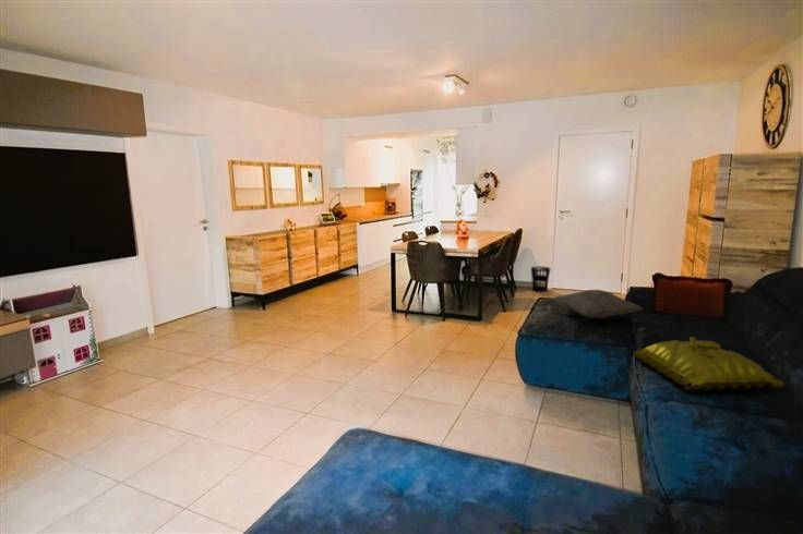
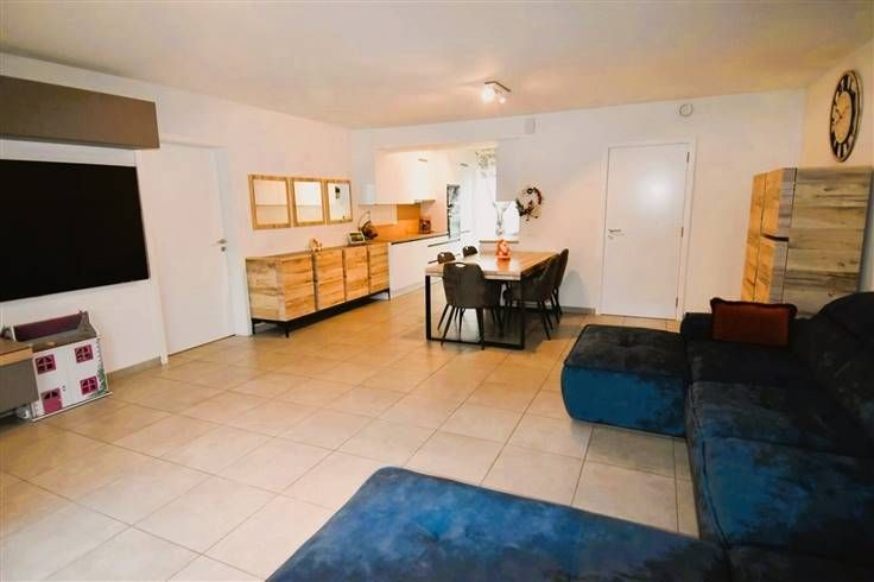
- decorative pillow (595, 303)
- wastebasket (540, 278)
- cushion (702, 356)
